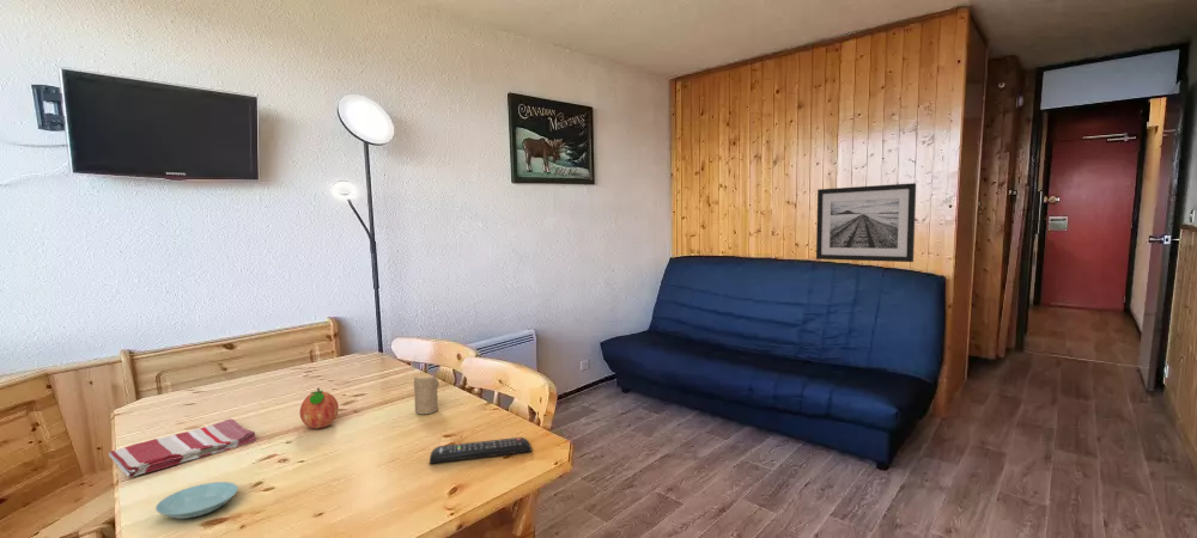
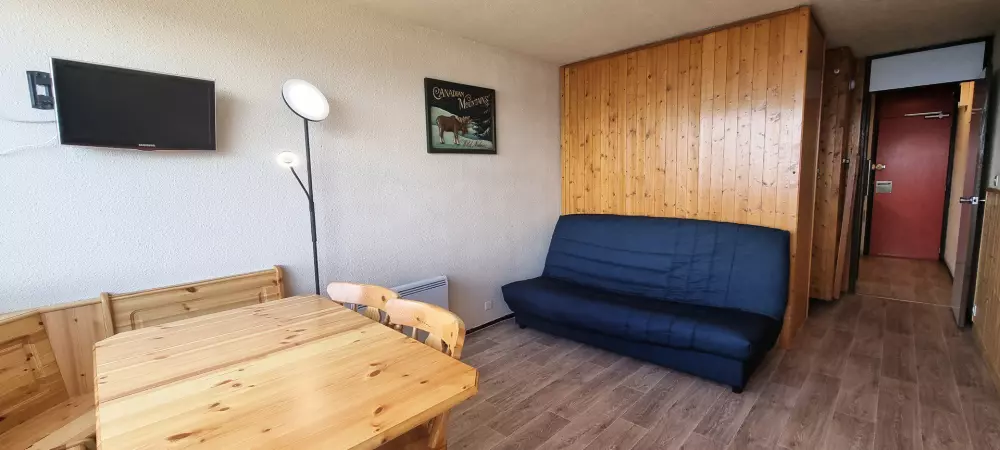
- dish towel (186, 444)
- saucer (199, 502)
- candle (426, 392)
- fruit (318, 406)
- wall art (863, 224)
- remote control (481, 450)
